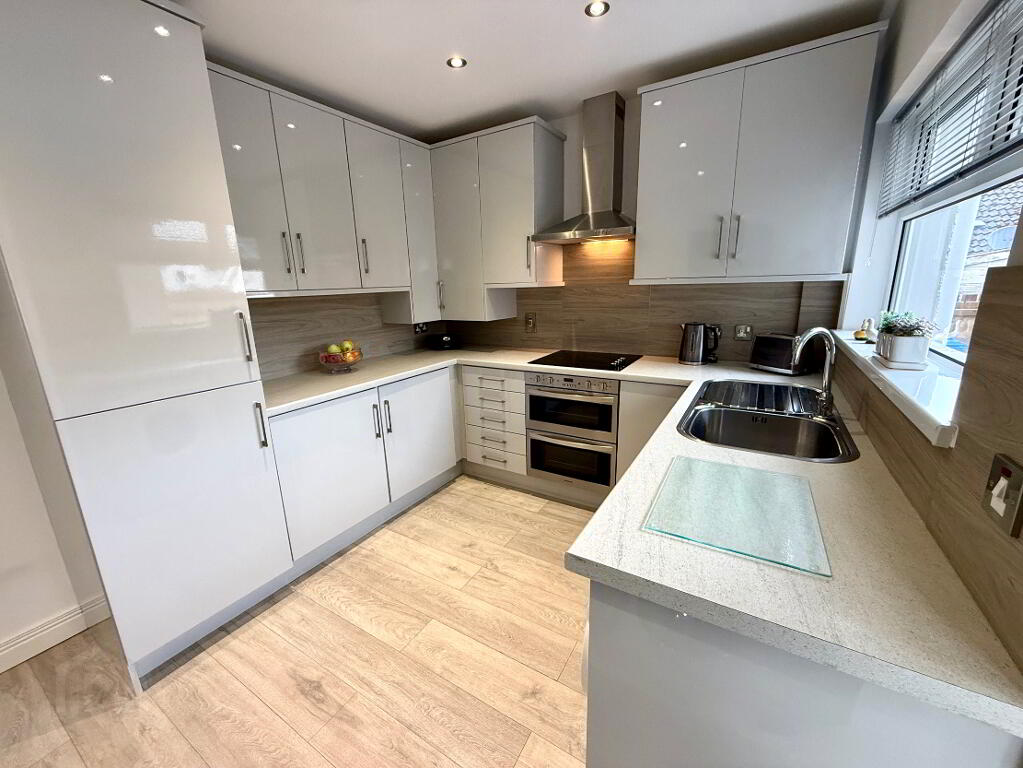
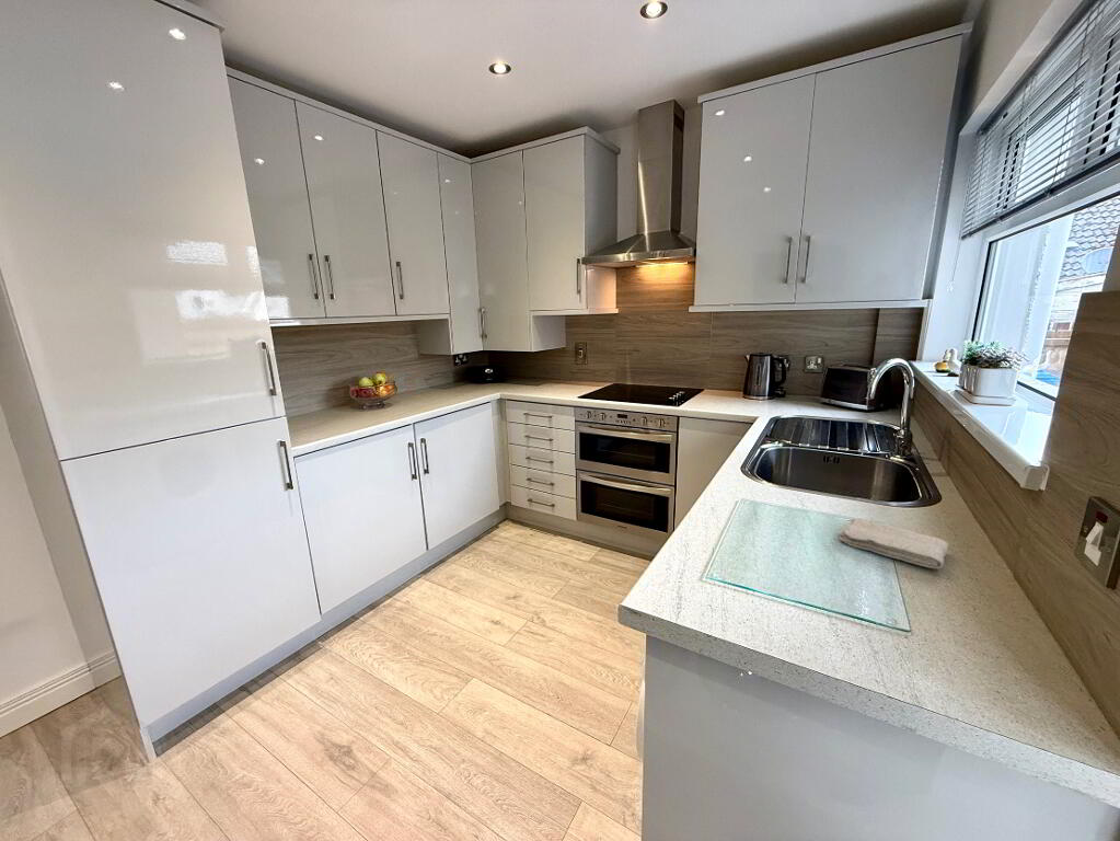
+ washcloth (891, 540)
